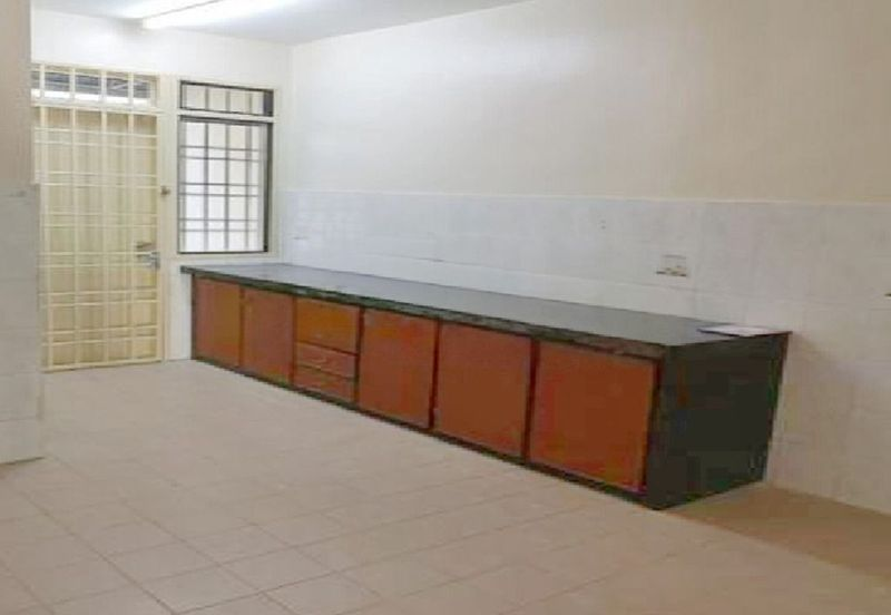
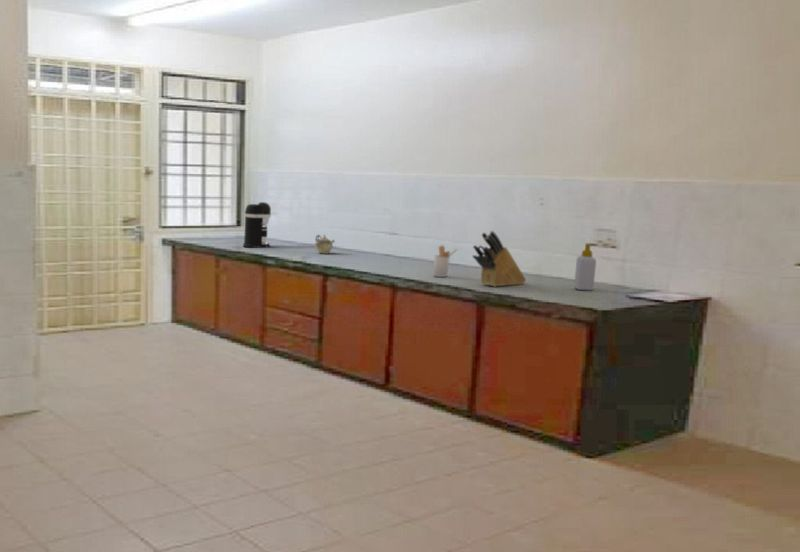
+ coffee maker (257, 224)
+ knife block (499, 257)
+ utensil holder (445, 261)
+ soap bottle (585, 266)
+ teapot (325, 244)
